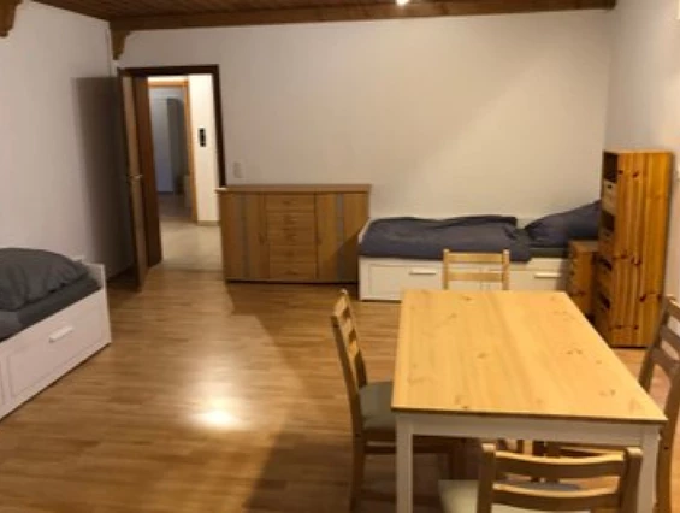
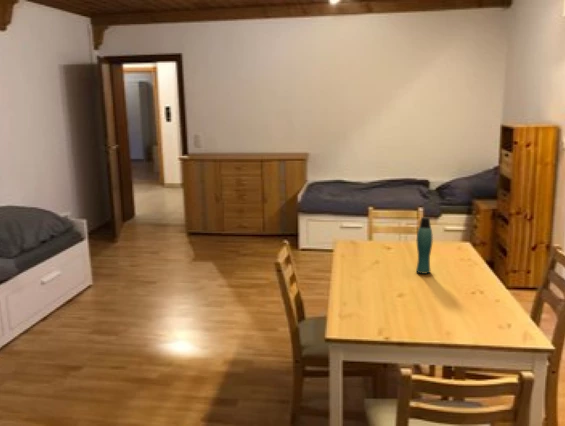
+ bottle (424, 244)
